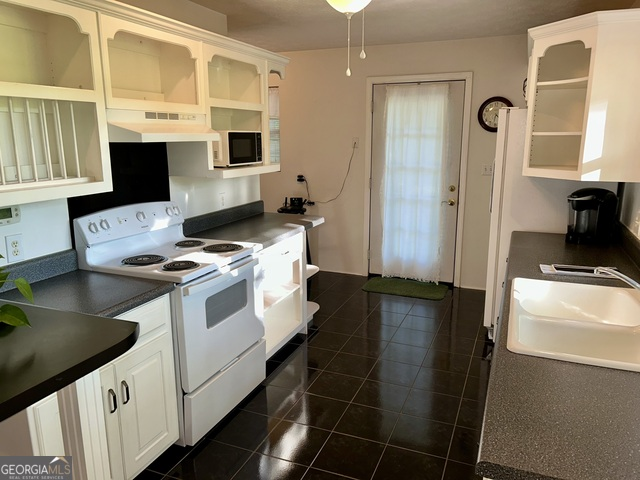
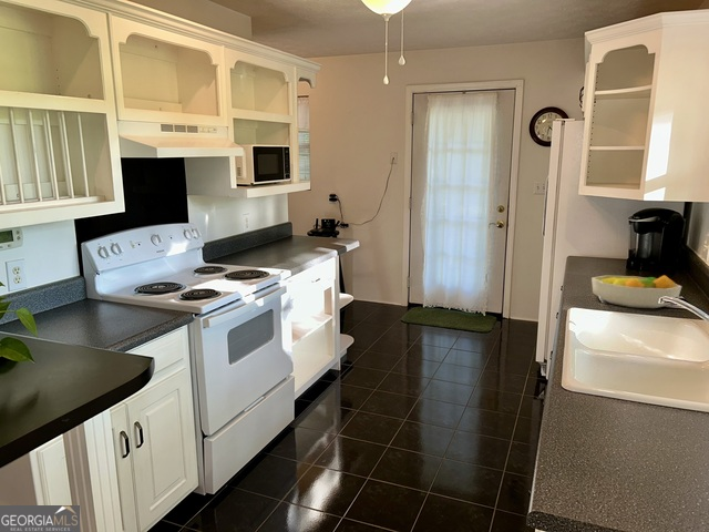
+ fruit bowl (634, 287)
